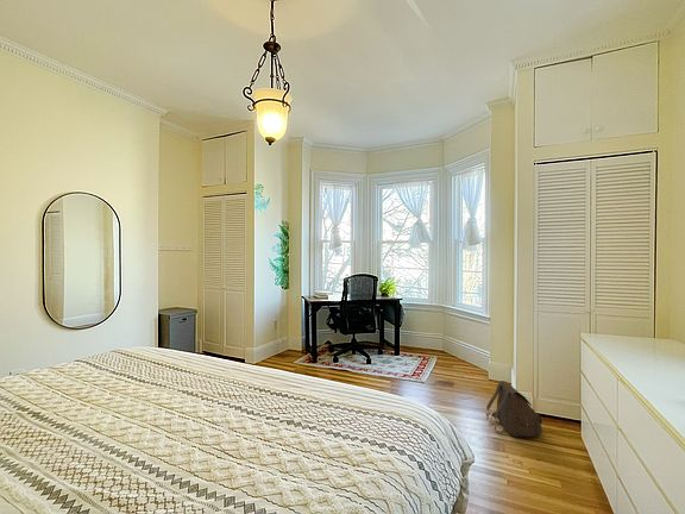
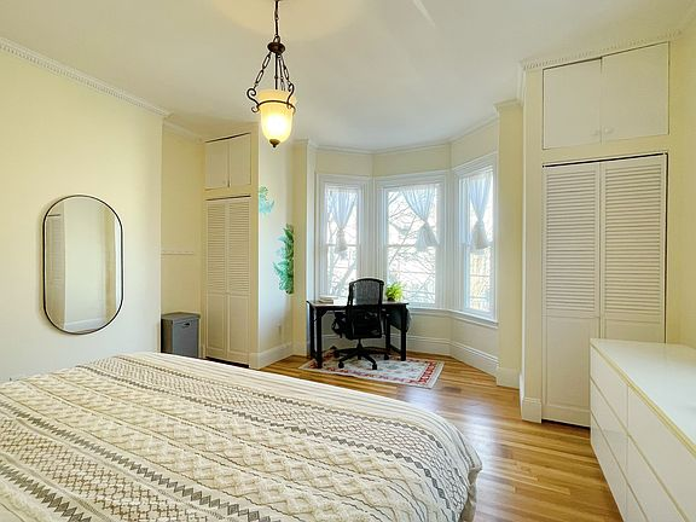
- satchel (511, 407)
